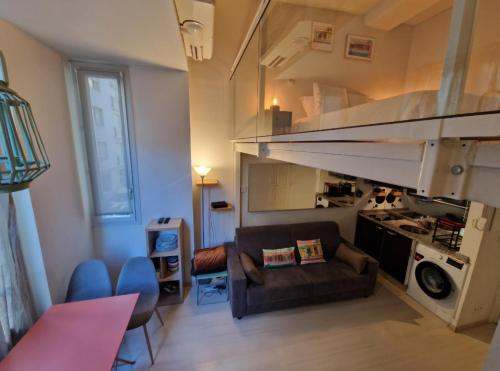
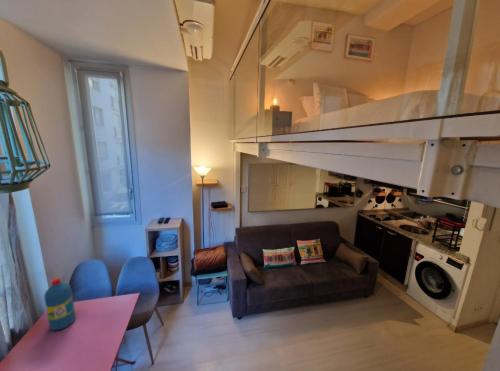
+ water bottle (59, 301)
